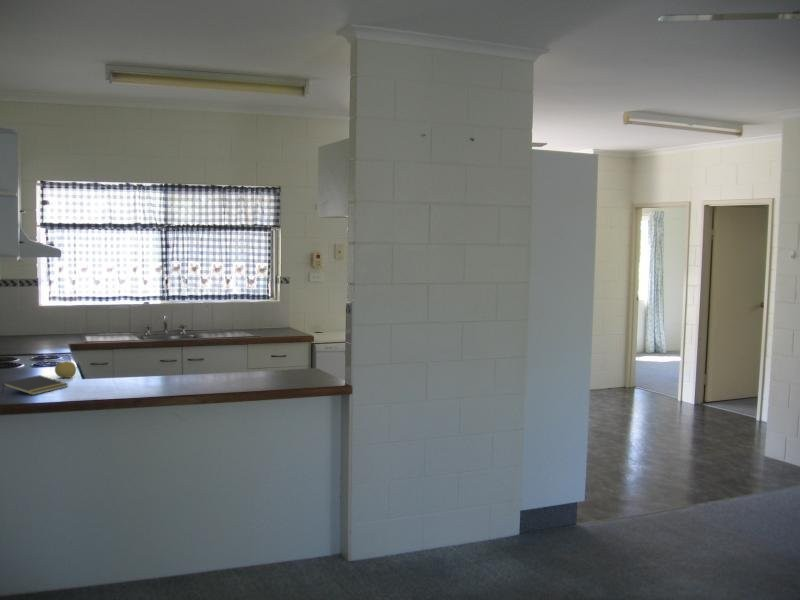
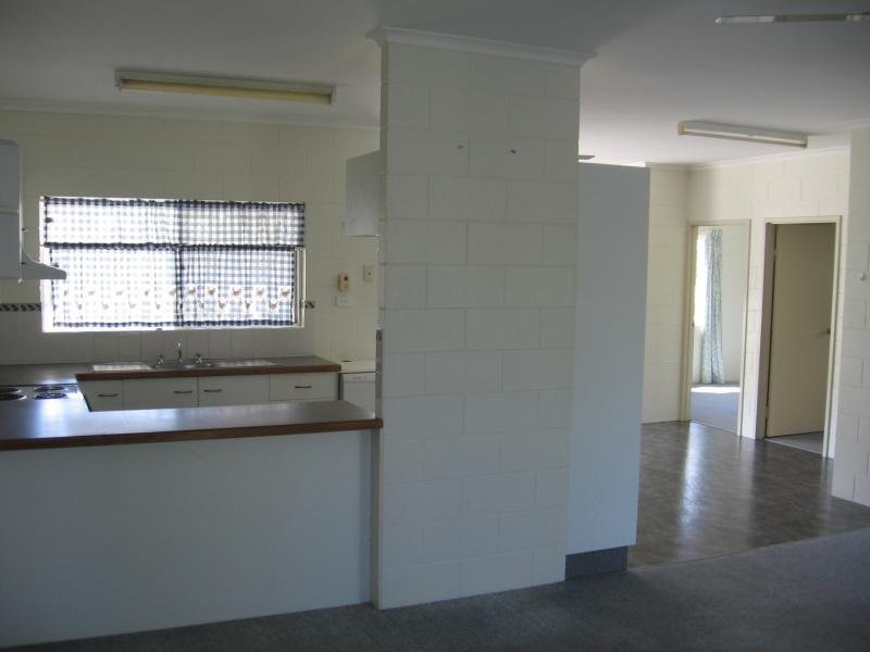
- fruit (65, 369)
- notepad (36, 384)
